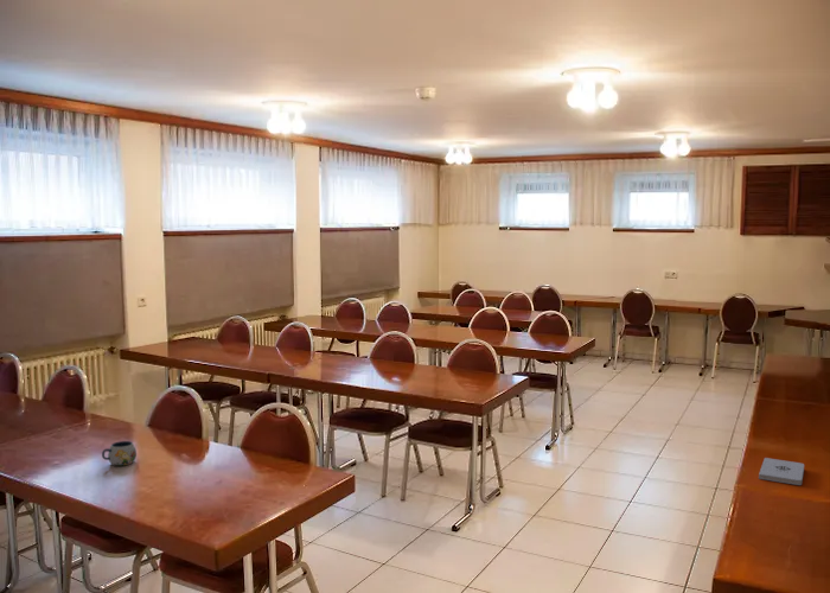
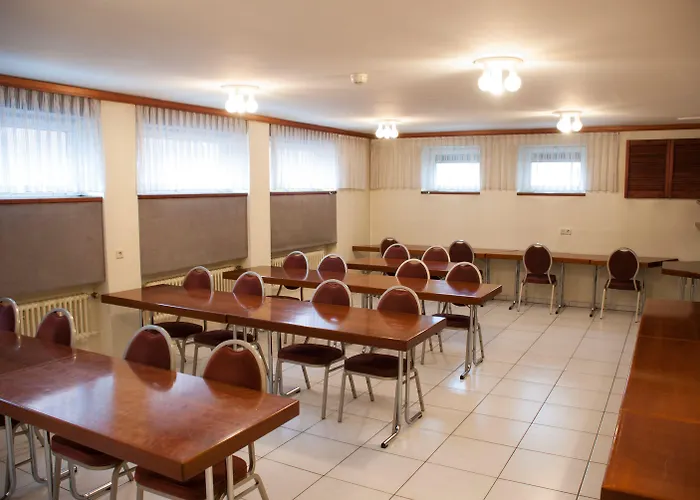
- notepad (781, 471)
- mug (119, 453)
